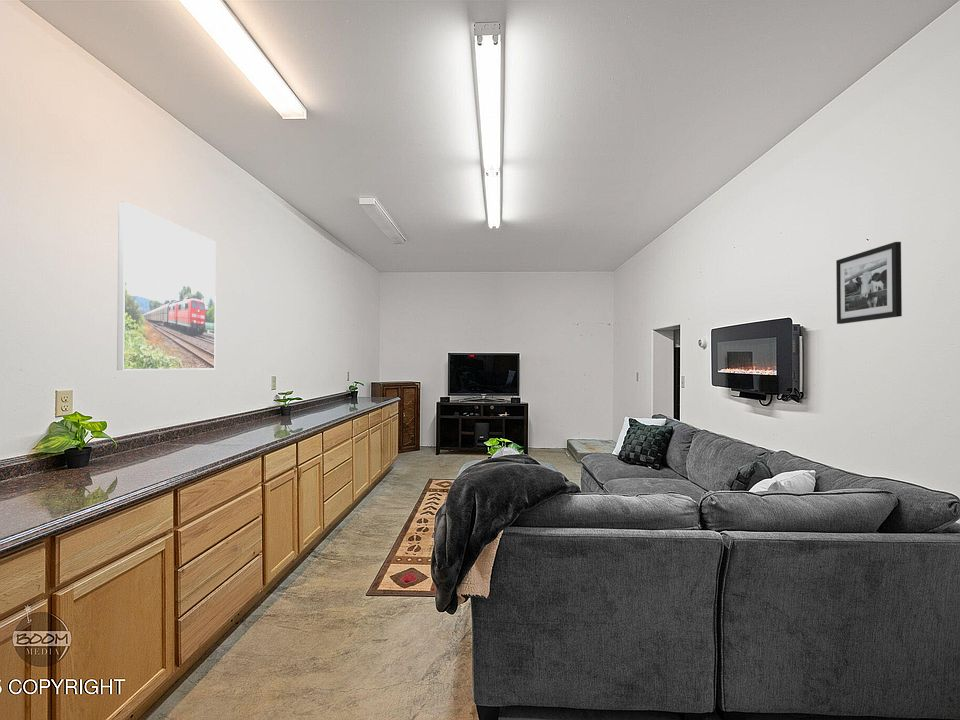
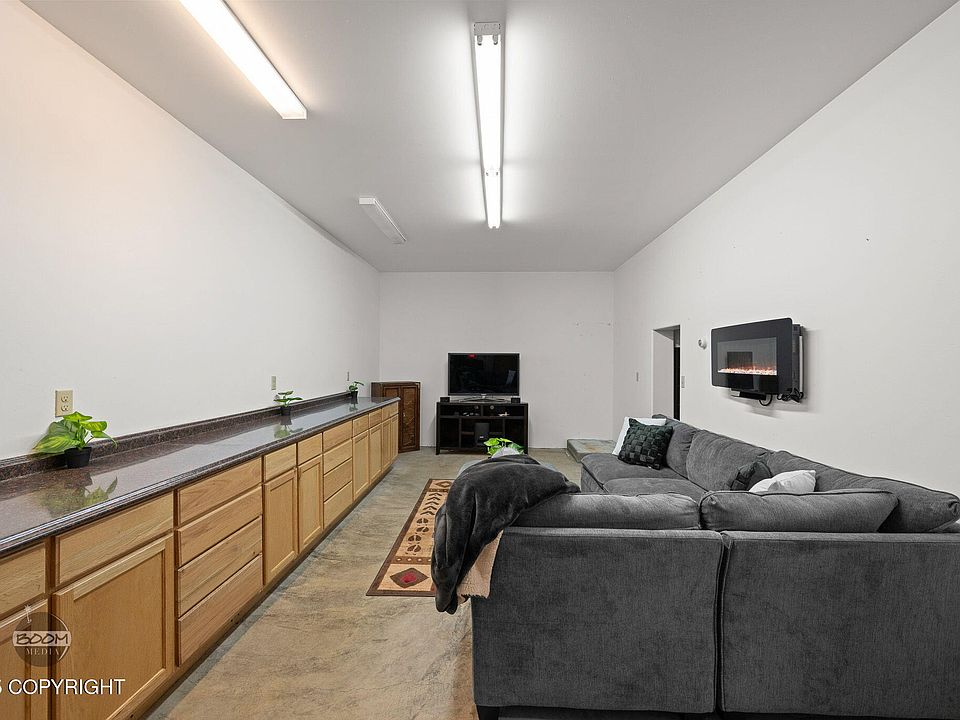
- picture frame (866, 286)
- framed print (173, 297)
